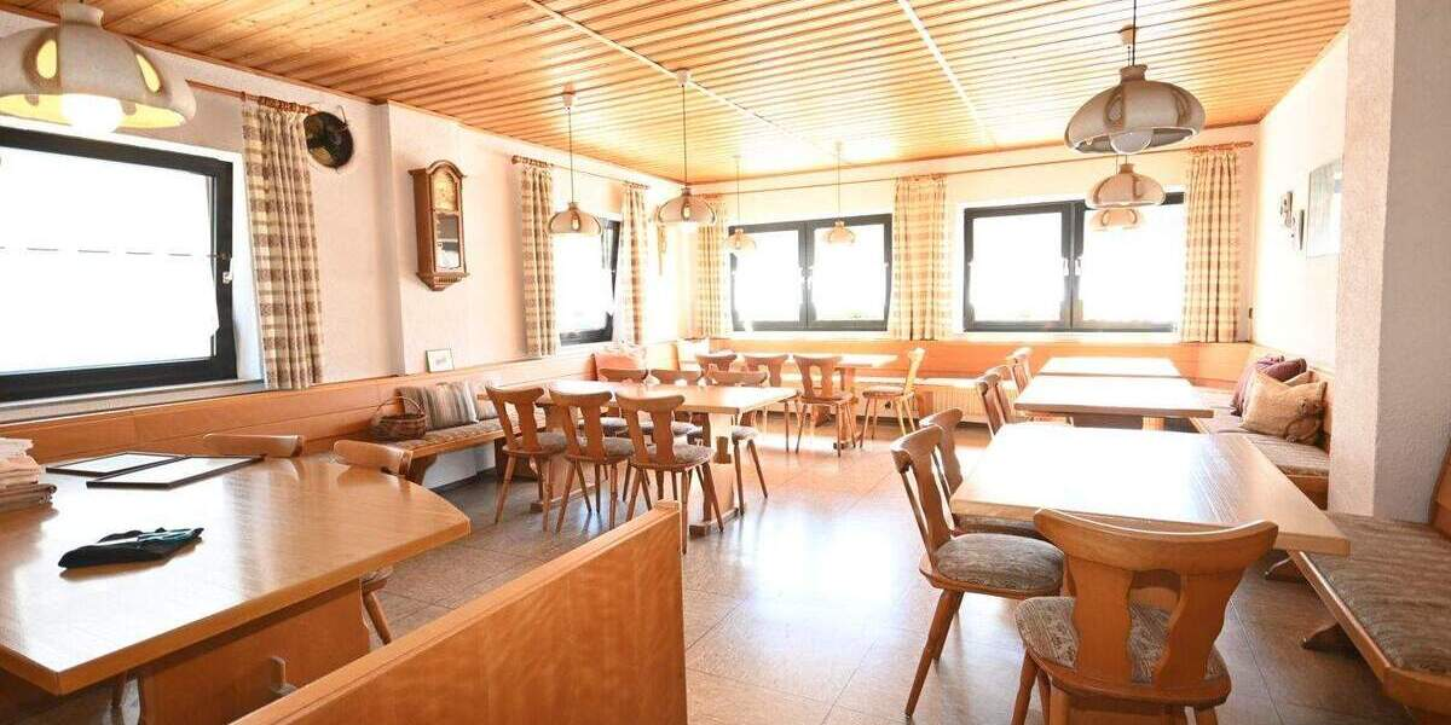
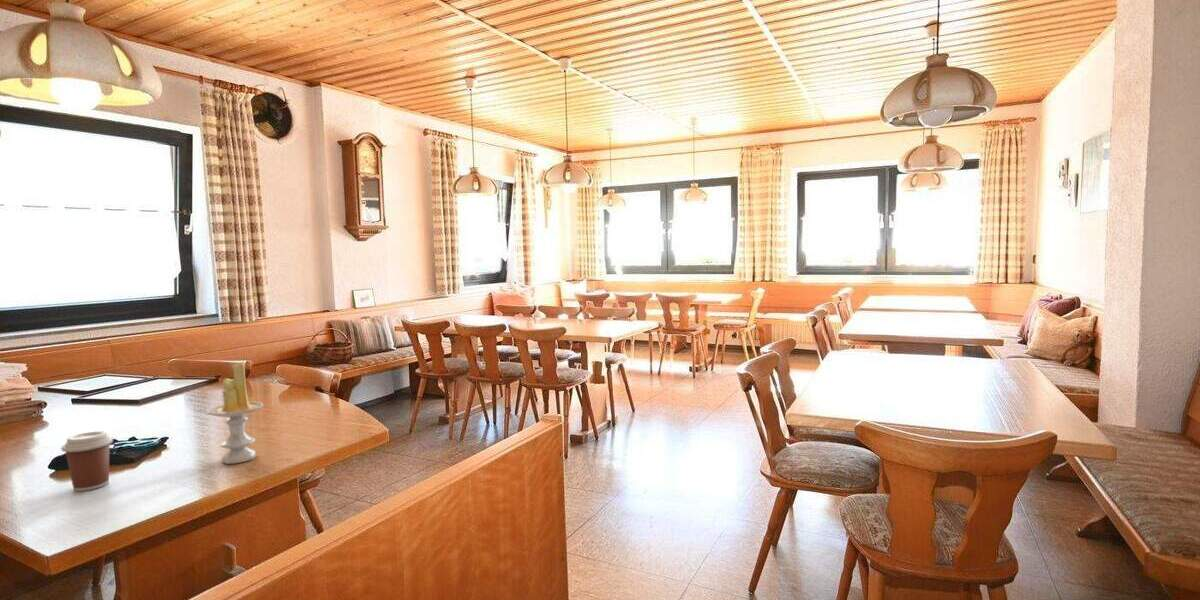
+ coffee cup (89, 460)
+ candle (236, 411)
